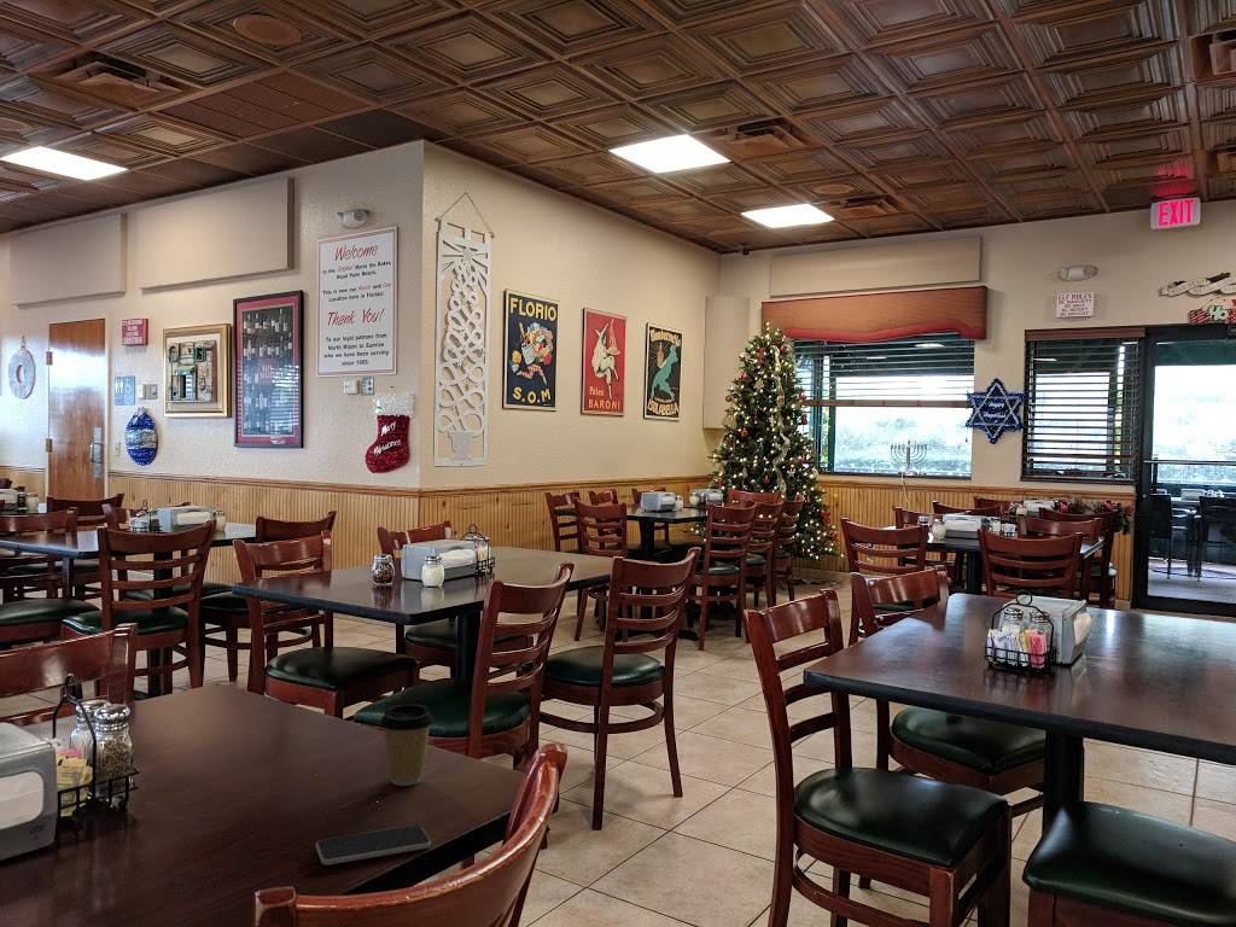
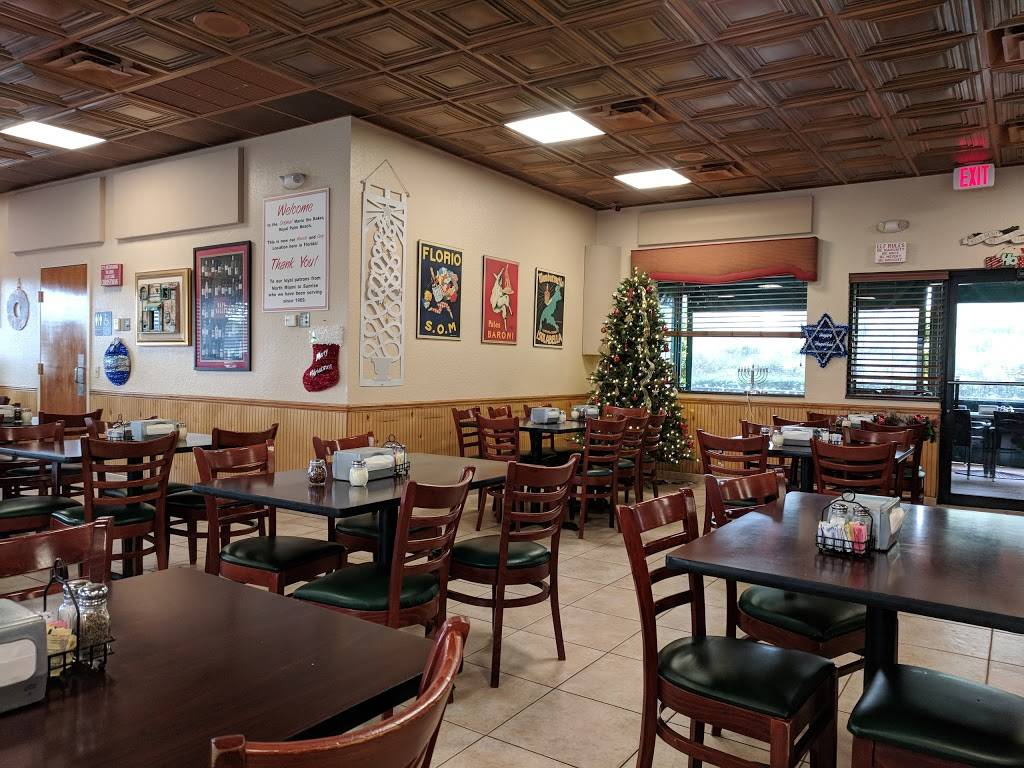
- smartphone (373, 844)
- coffee cup (406, 745)
